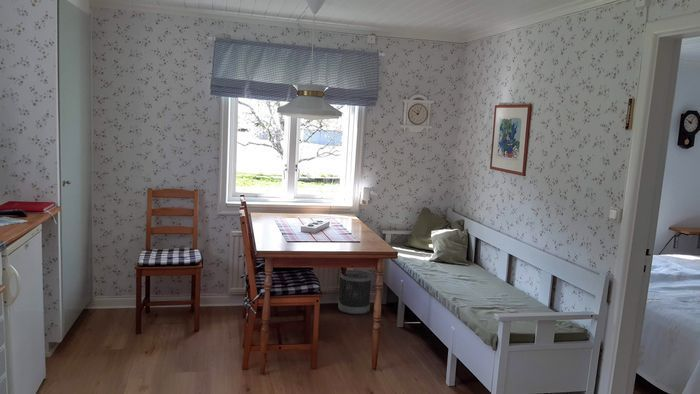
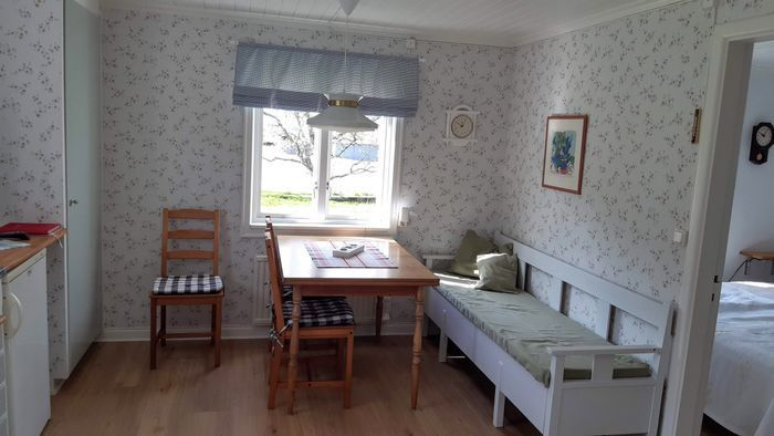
- wastebasket (354, 291)
